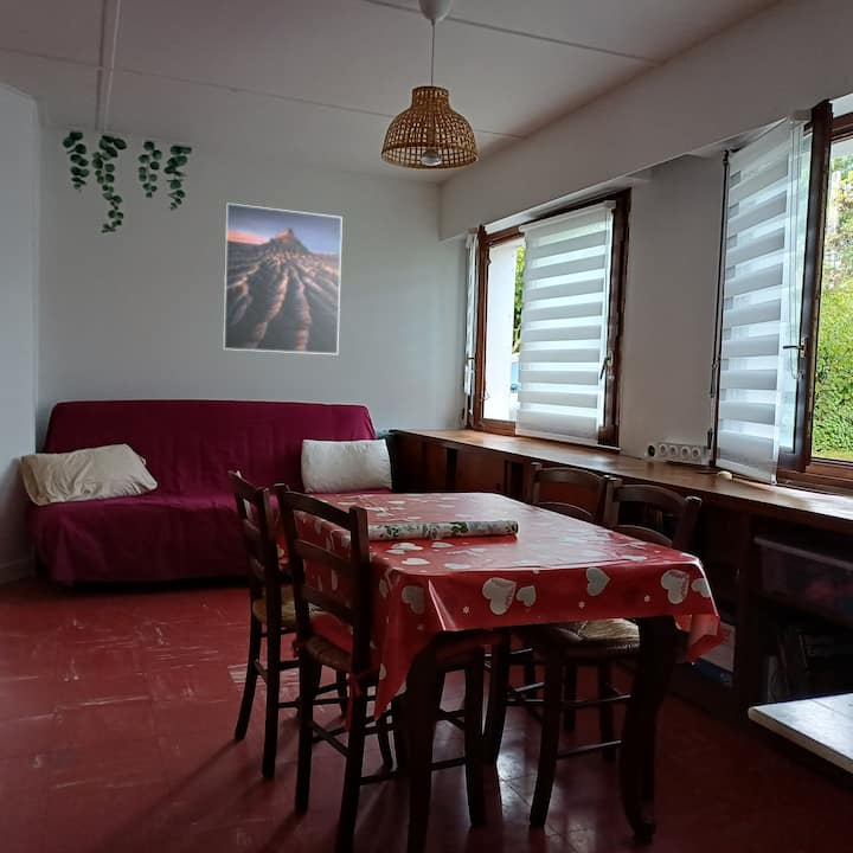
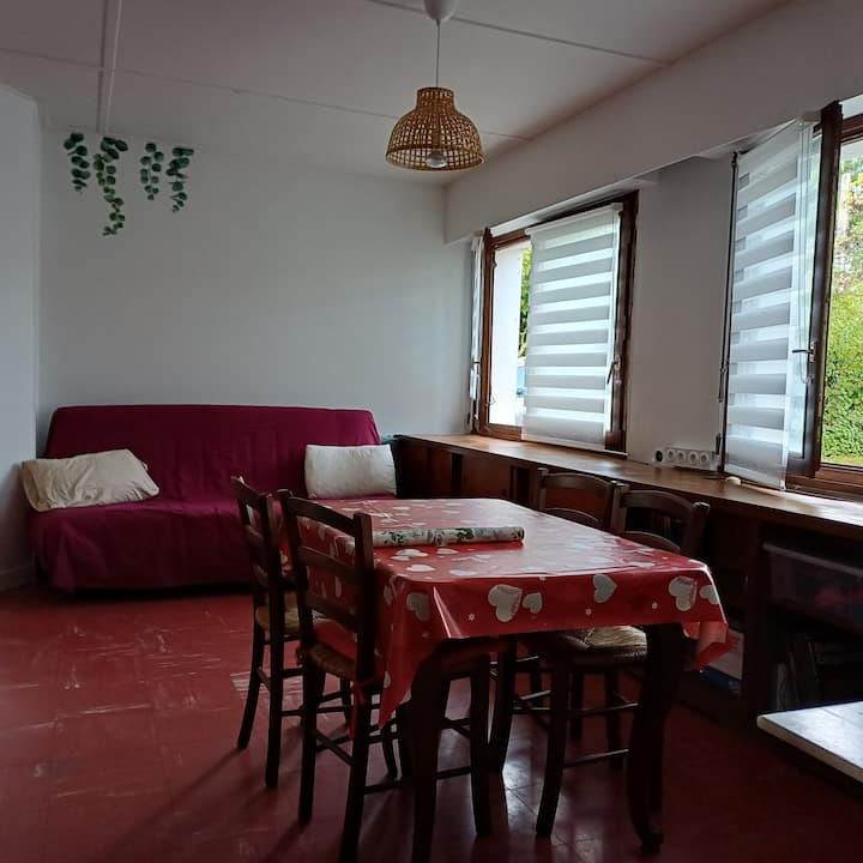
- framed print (283, 281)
